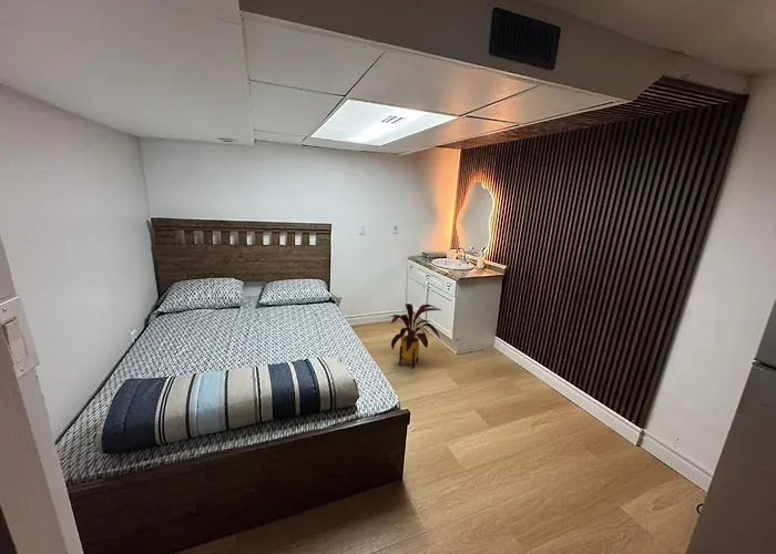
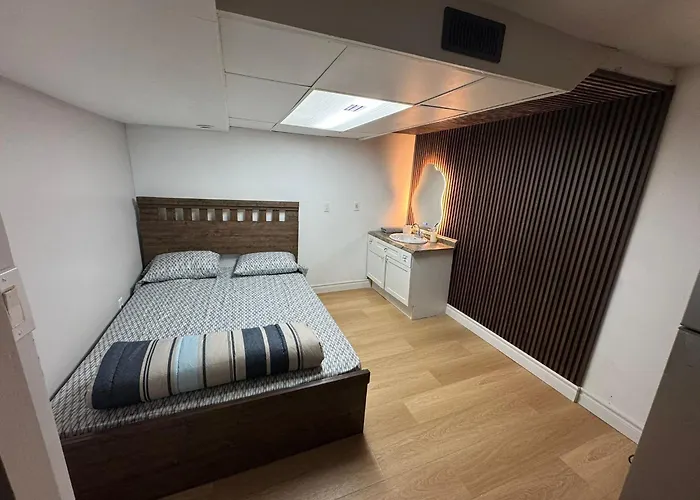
- house plant (412, 332)
